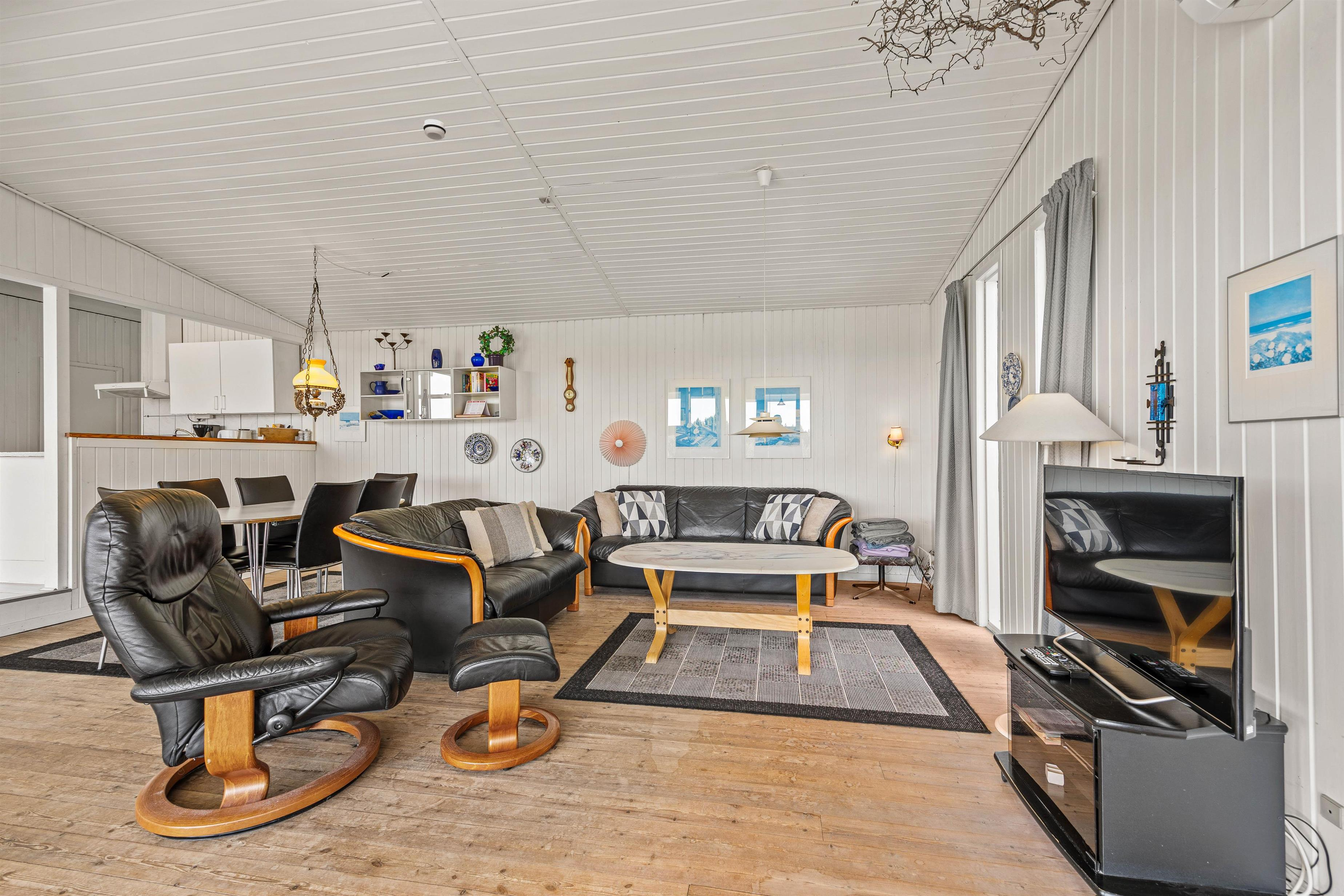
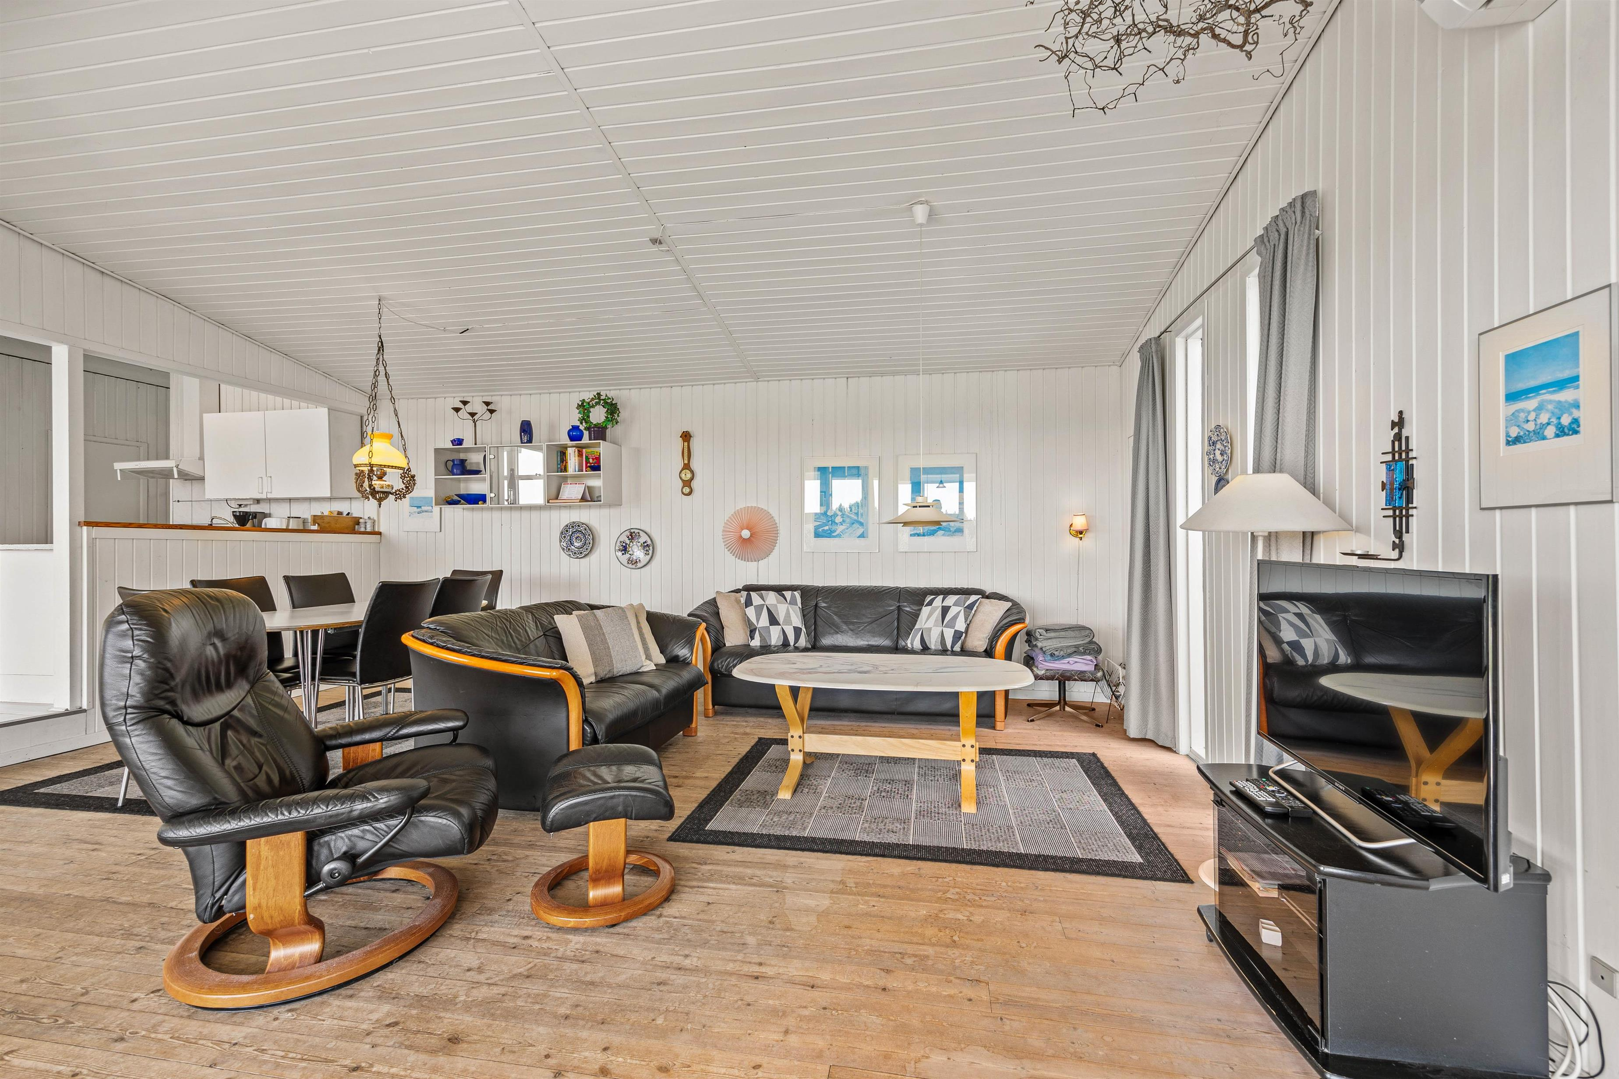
- smoke detector (435, 130)
